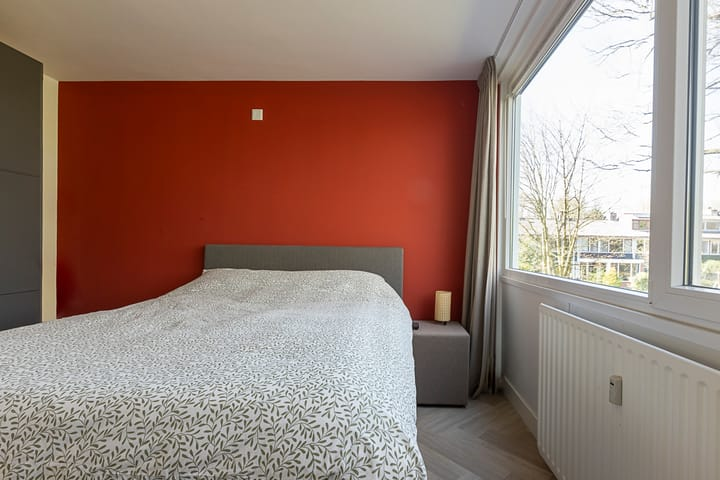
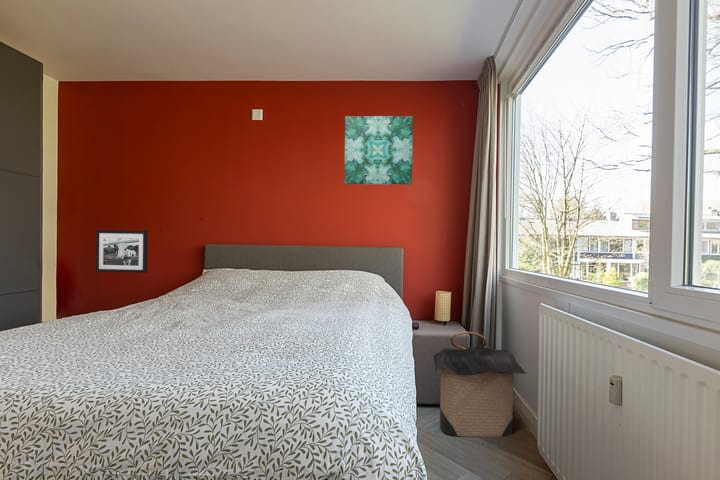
+ picture frame (121, 251)
+ laundry hamper (477, 378)
+ wall art (378, 150)
